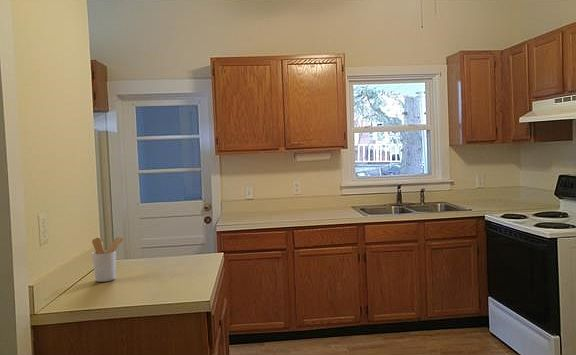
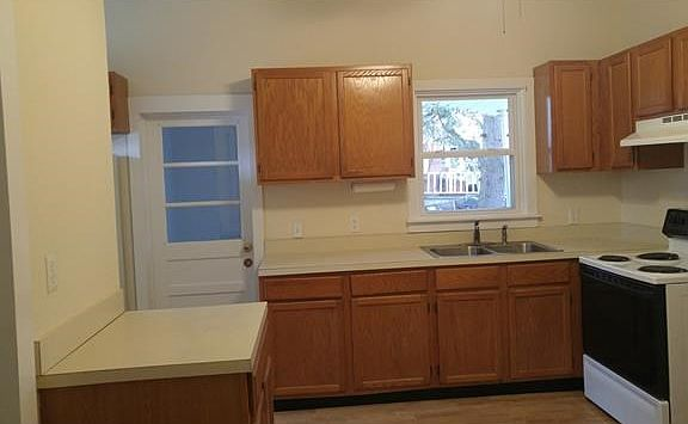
- utensil holder (109, 257)
